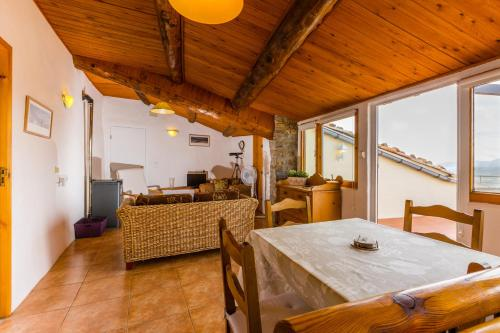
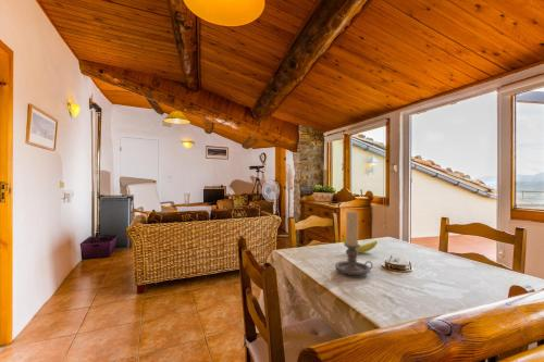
+ fruit (361, 245)
+ candle holder (355, 240)
